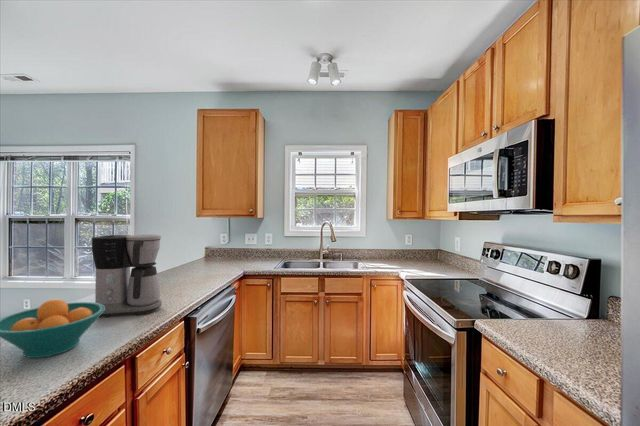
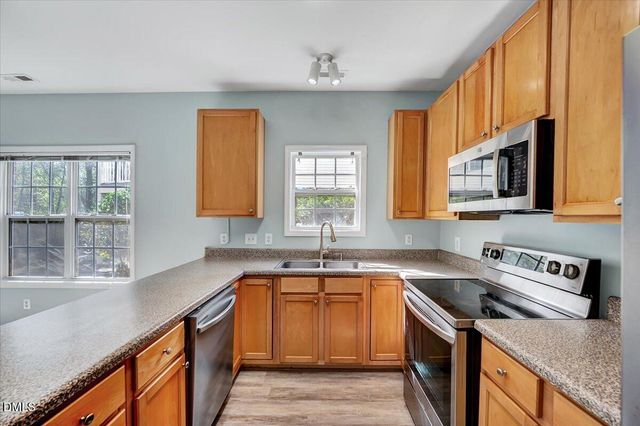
- coffee maker (126, 273)
- fruit bowl (52, 324)
